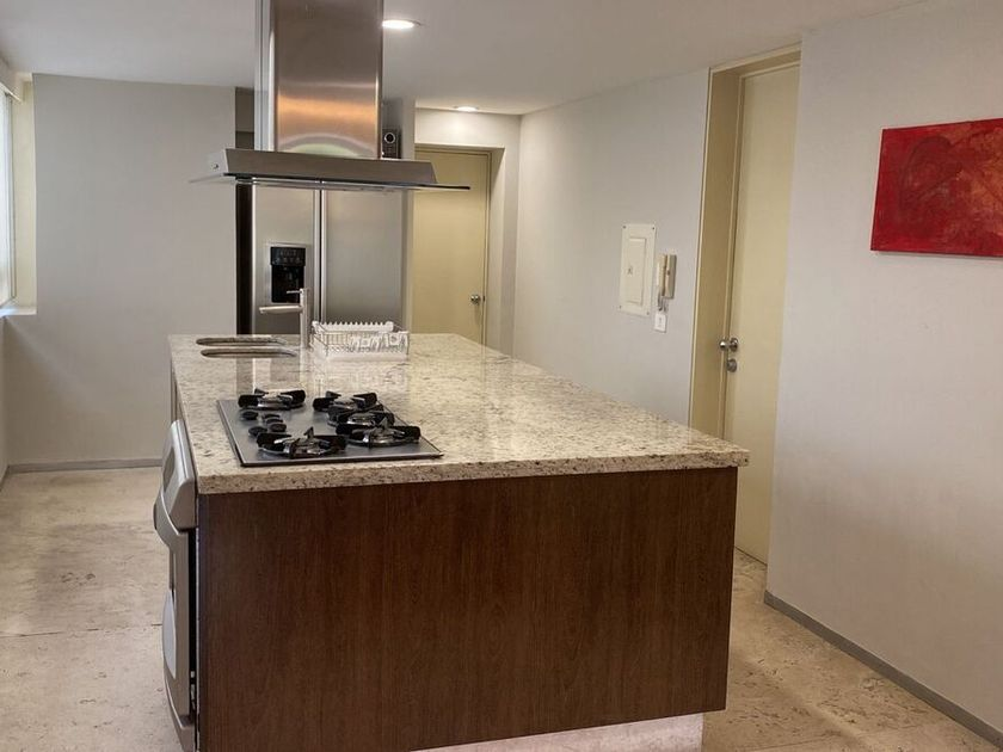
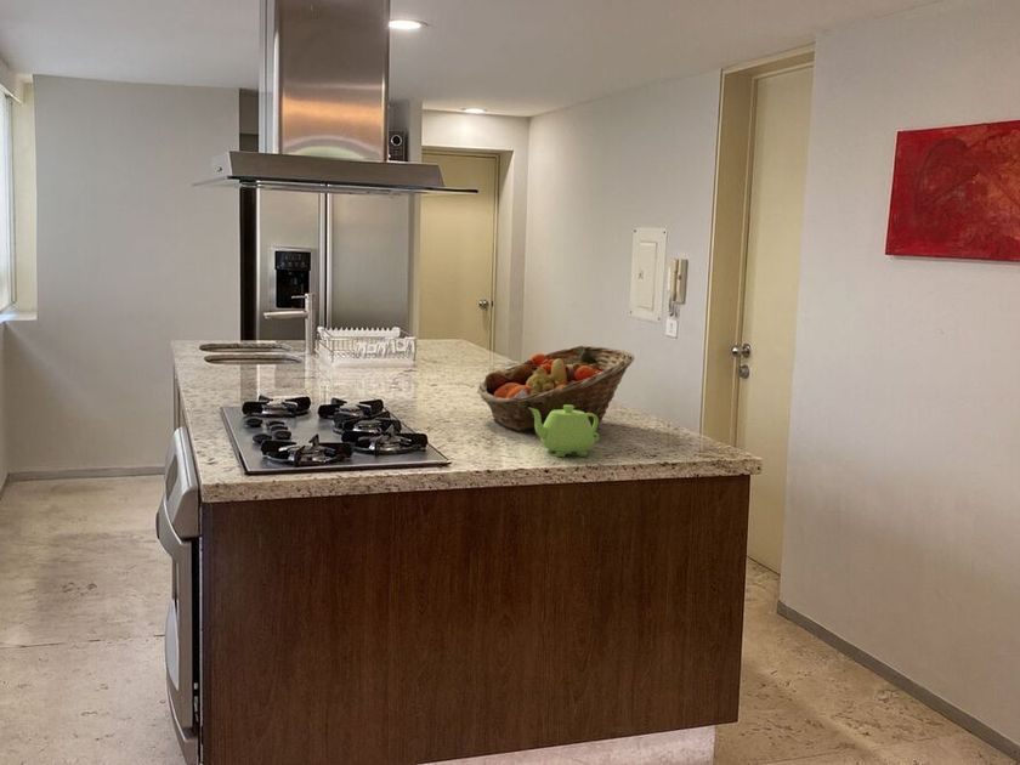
+ fruit basket (554, 386)
+ teapot (563, 429)
